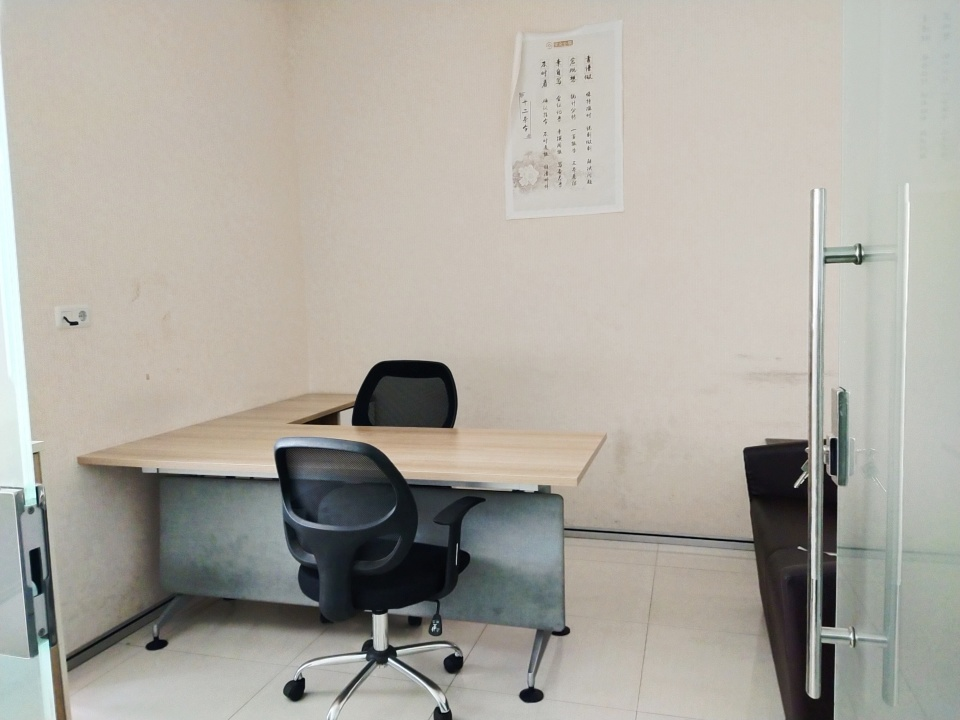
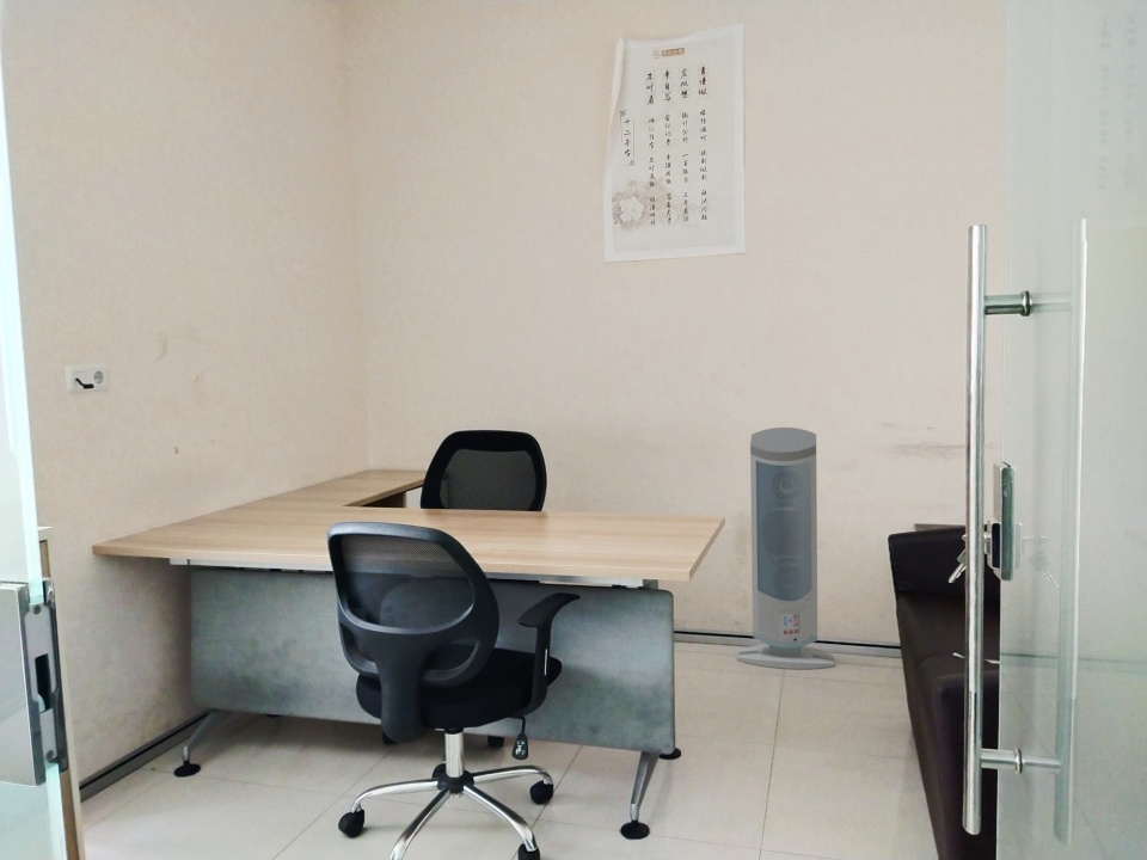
+ air purifier (784, 545)
